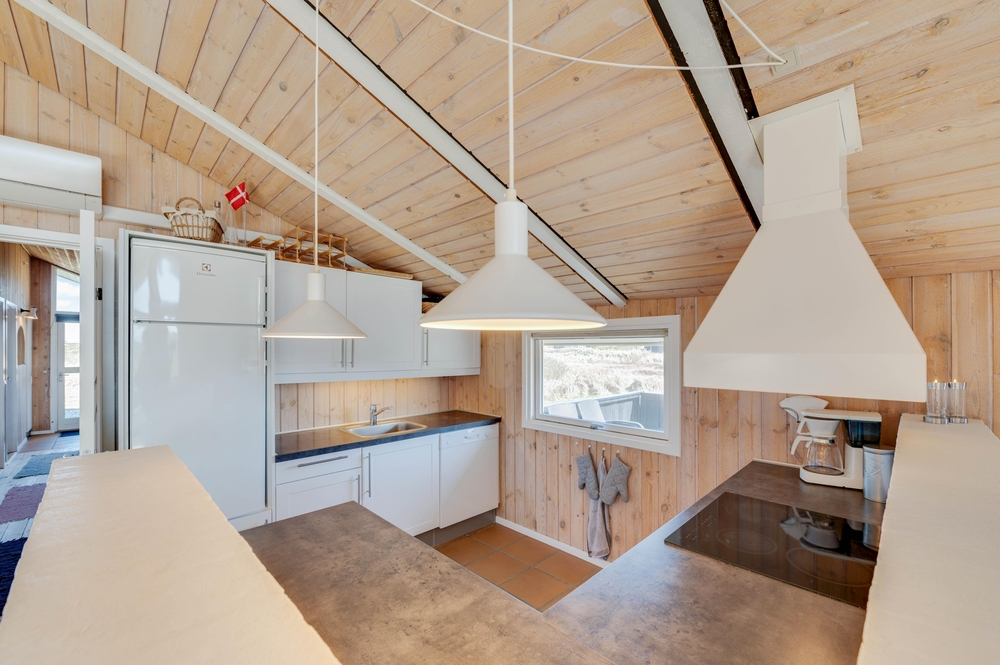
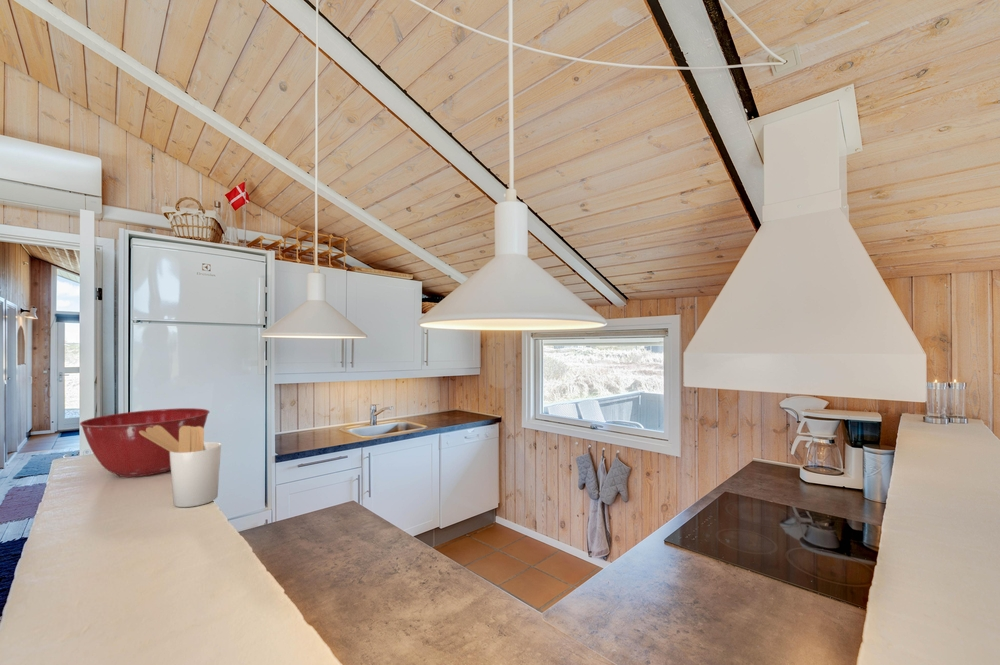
+ mixing bowl (149, 442)
+ utensil holder (182, 461)
